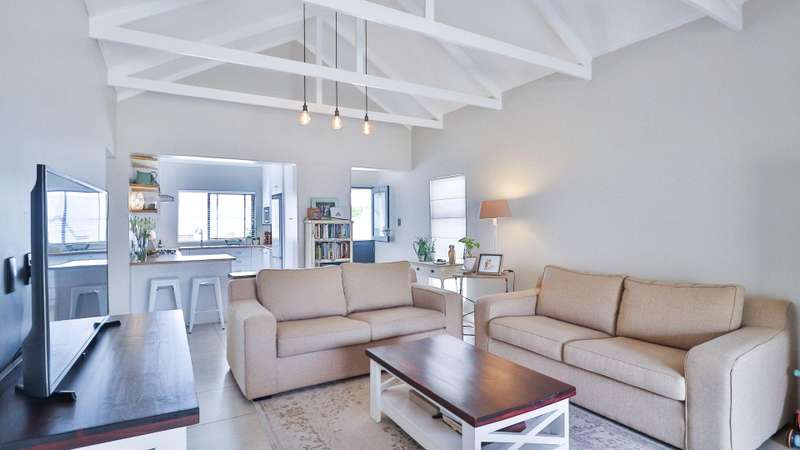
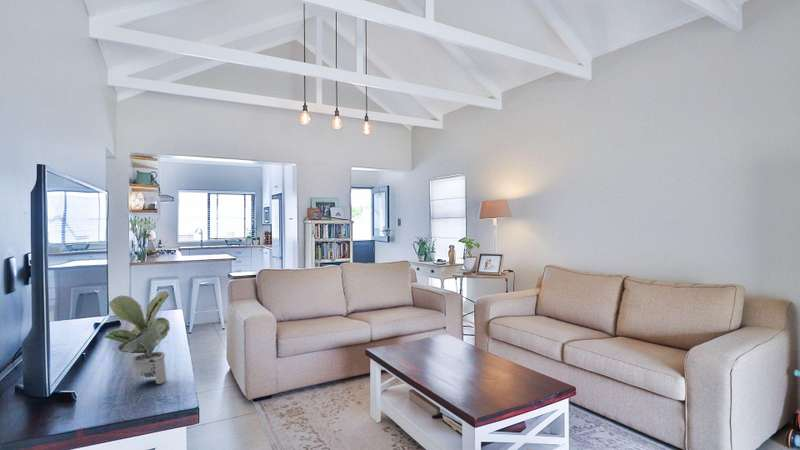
+ potted plant (138, 337)
